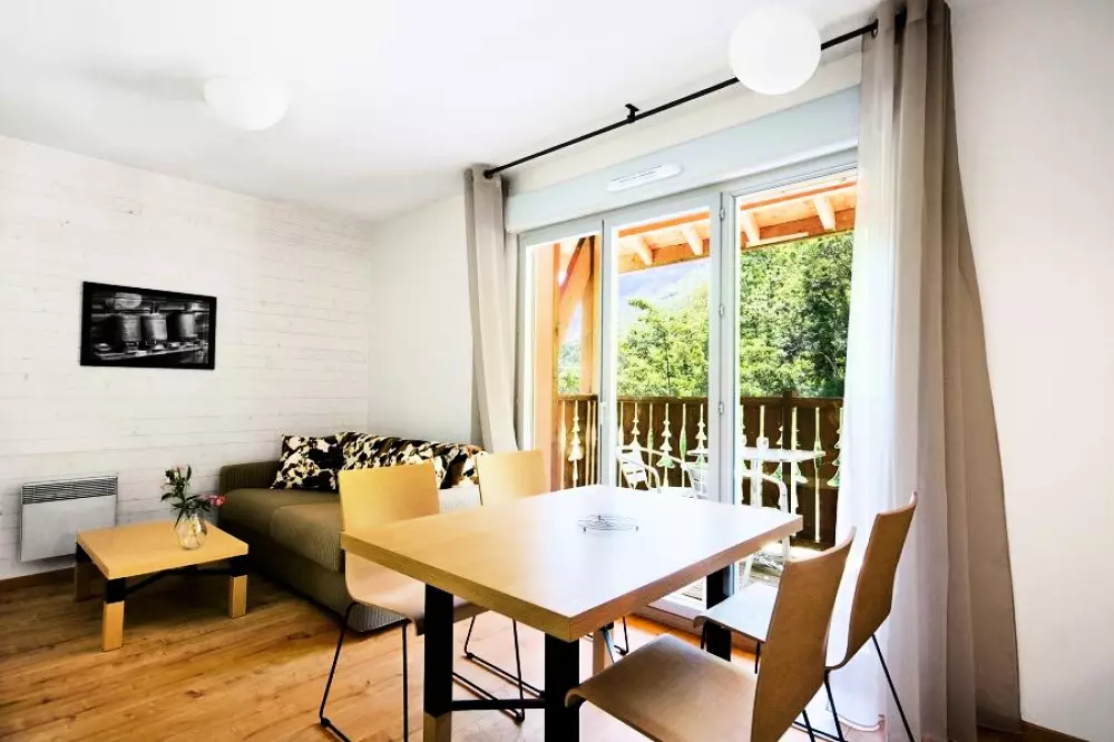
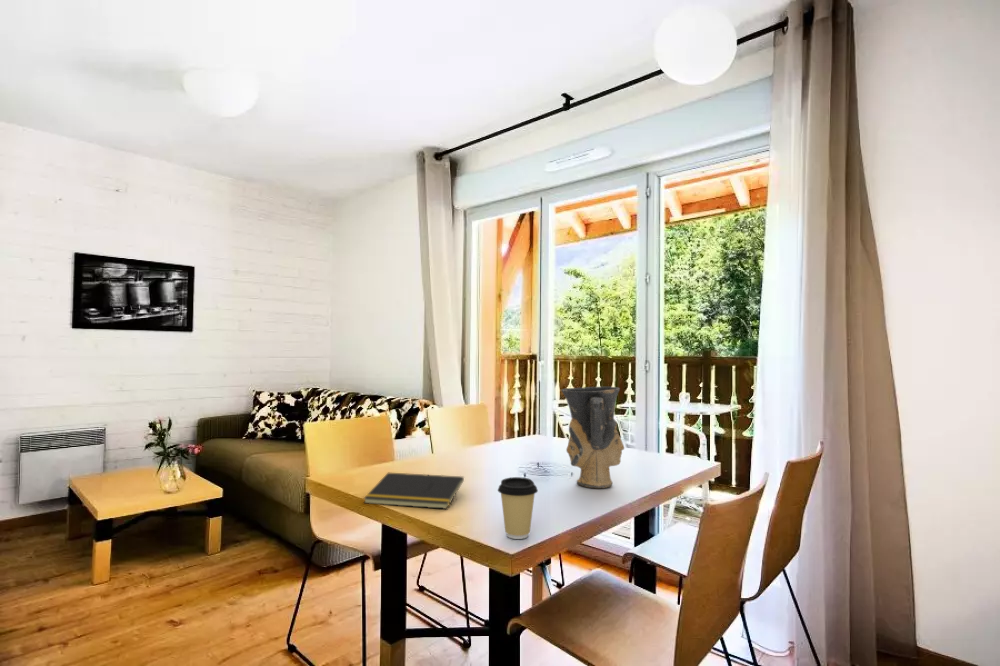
+ coffee cup (517, 508)
+ notepad (415, 489)
+ vase (592, 435)
